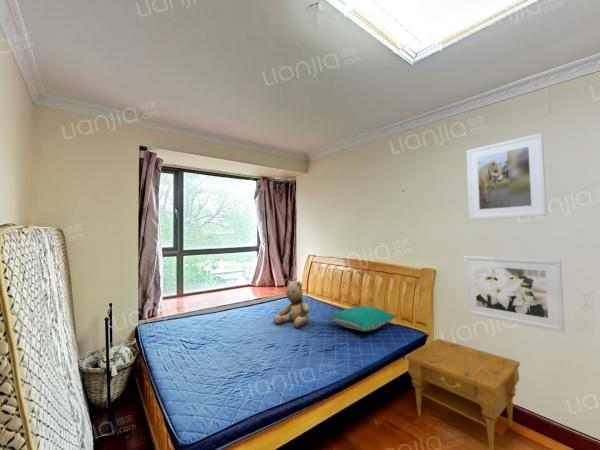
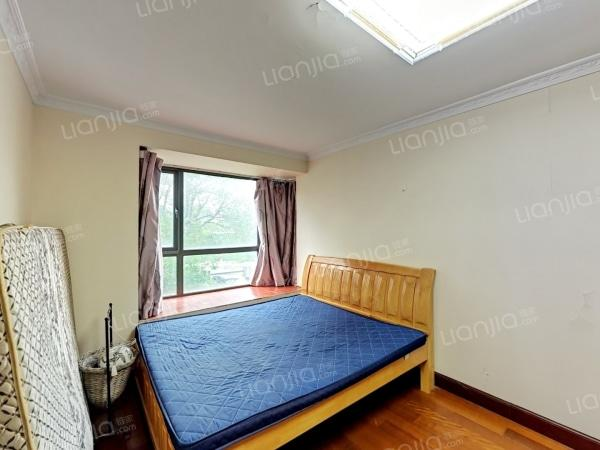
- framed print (502, 180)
- nightstand (462, 389)
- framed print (508, 289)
- pillow (360, 317)
- teddy bear (293, 301)
